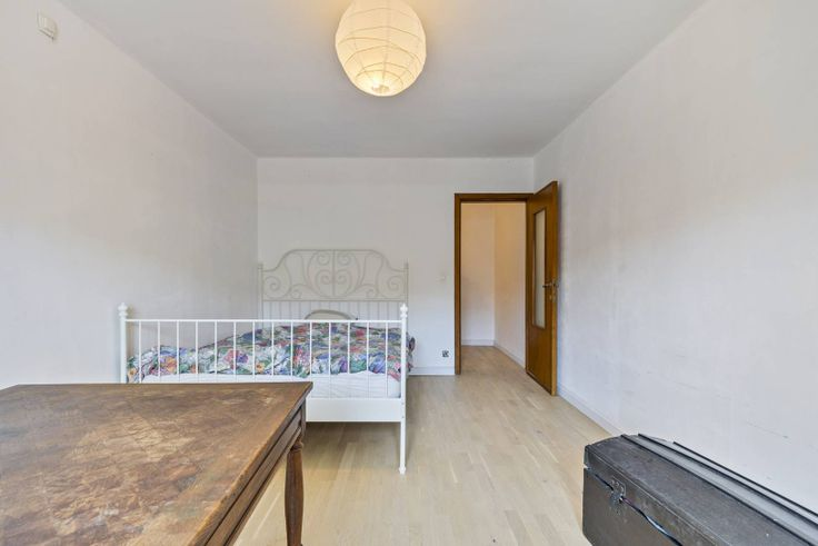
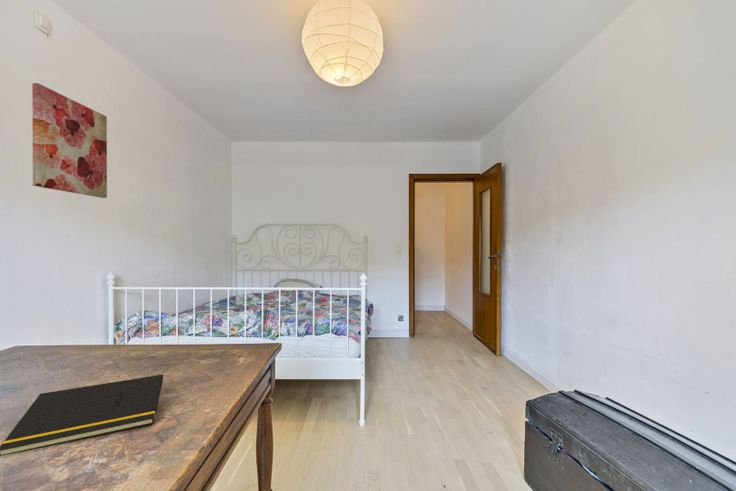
+ wall art (73, 147)
+ notepad (95, 408)
